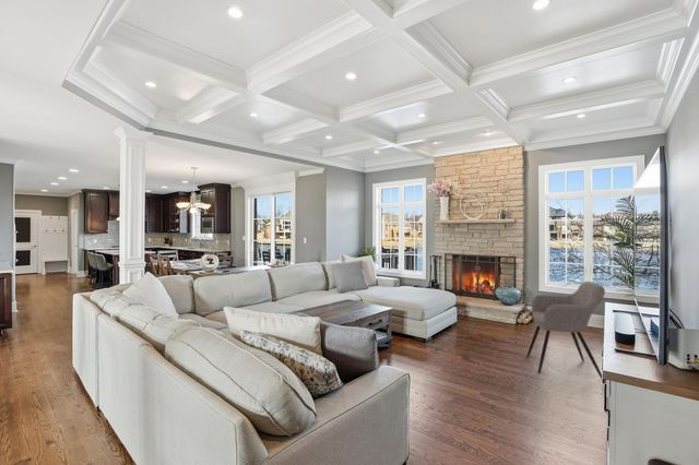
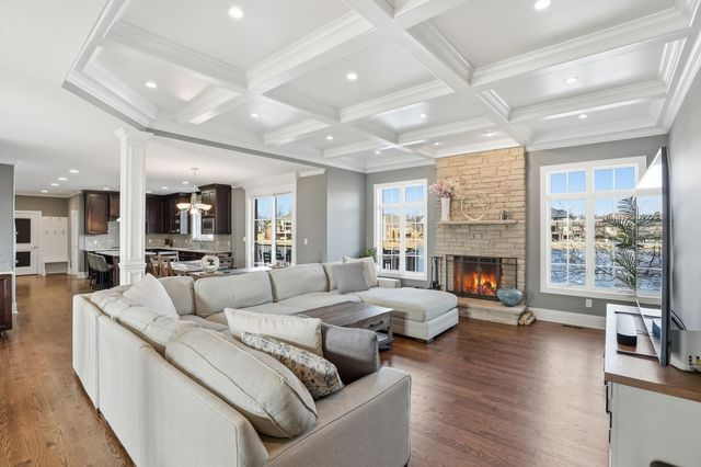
- armchair (564, 324)
